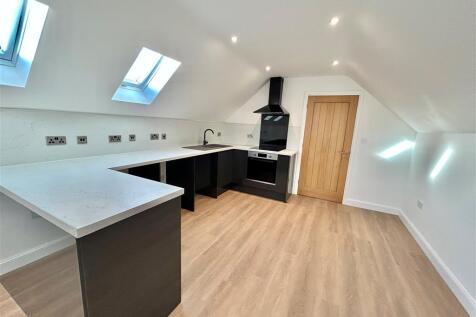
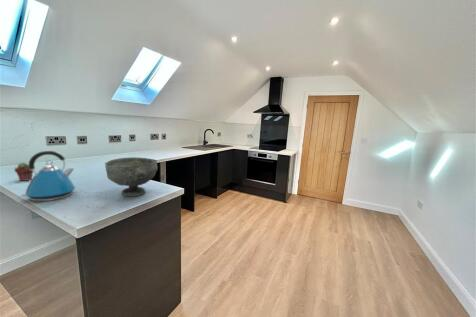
+ potted succulent (24, 171)
+ decorative bowl (133, 177)
+ kettle (48, 173)
